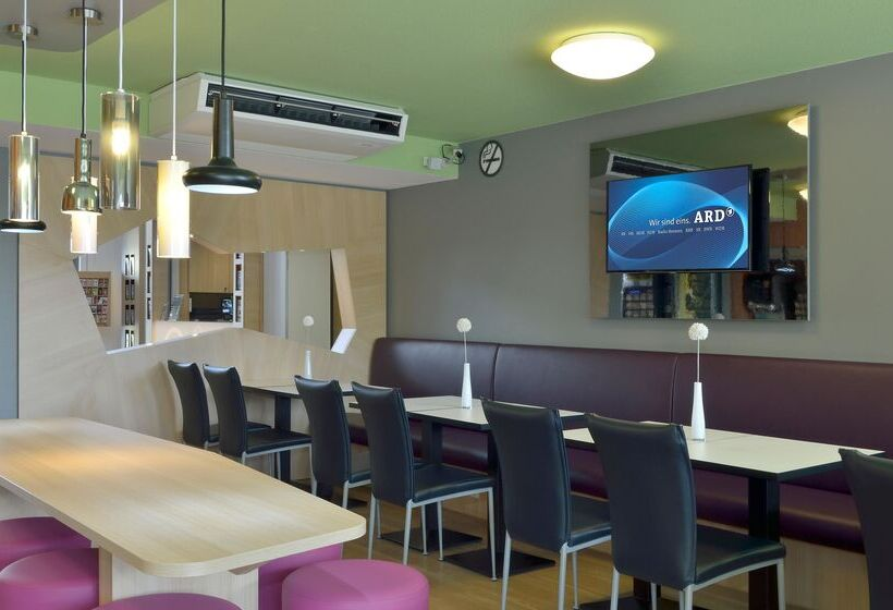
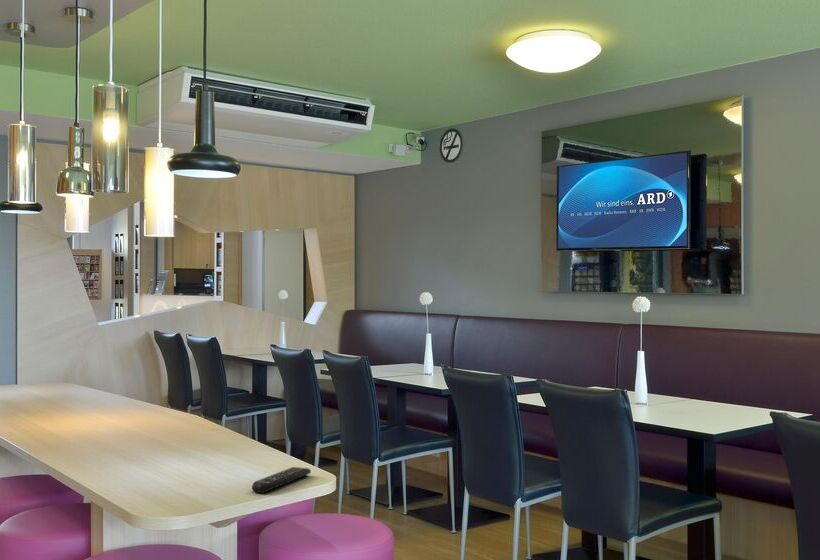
+ remote control (282, 478)
